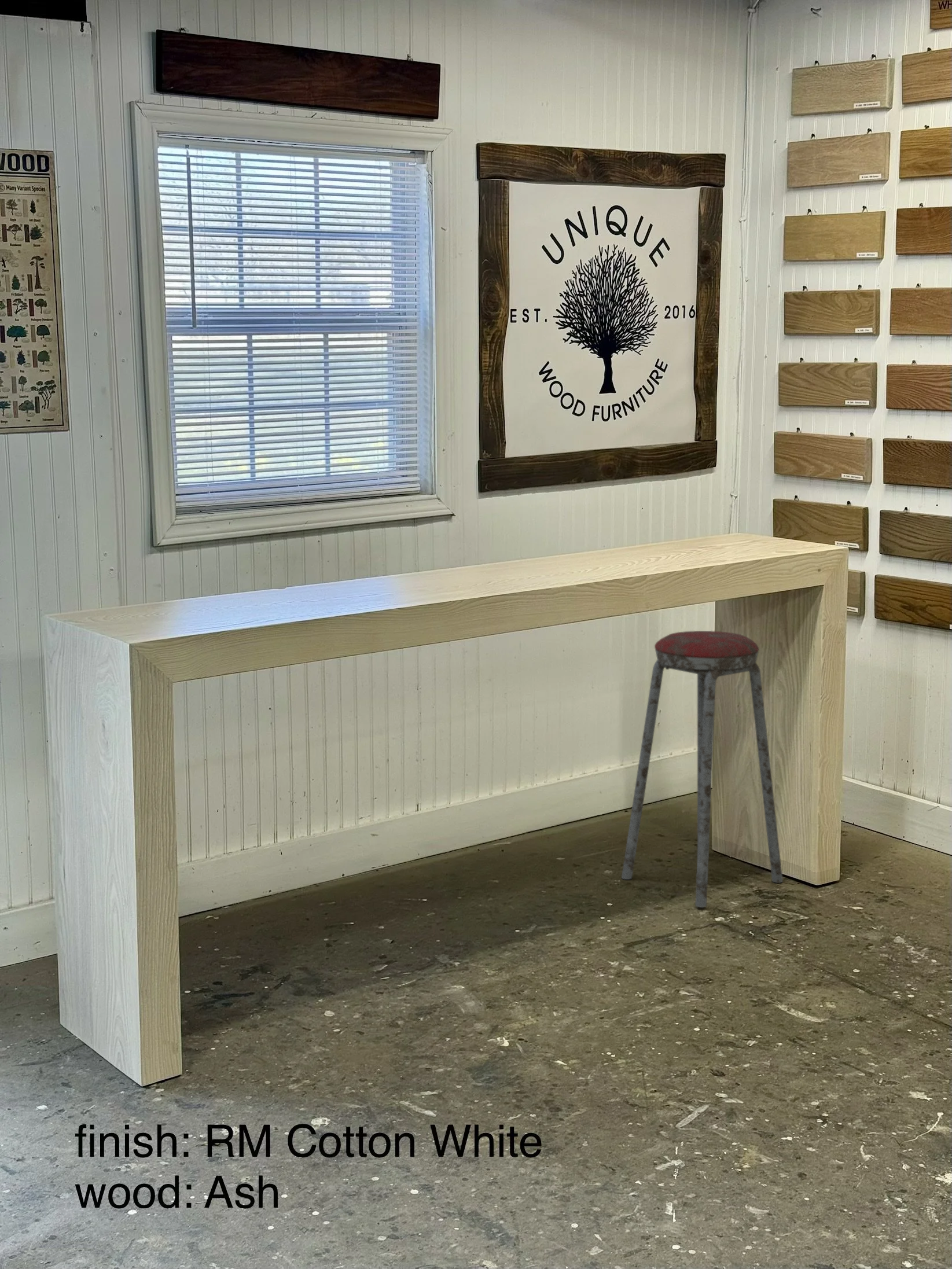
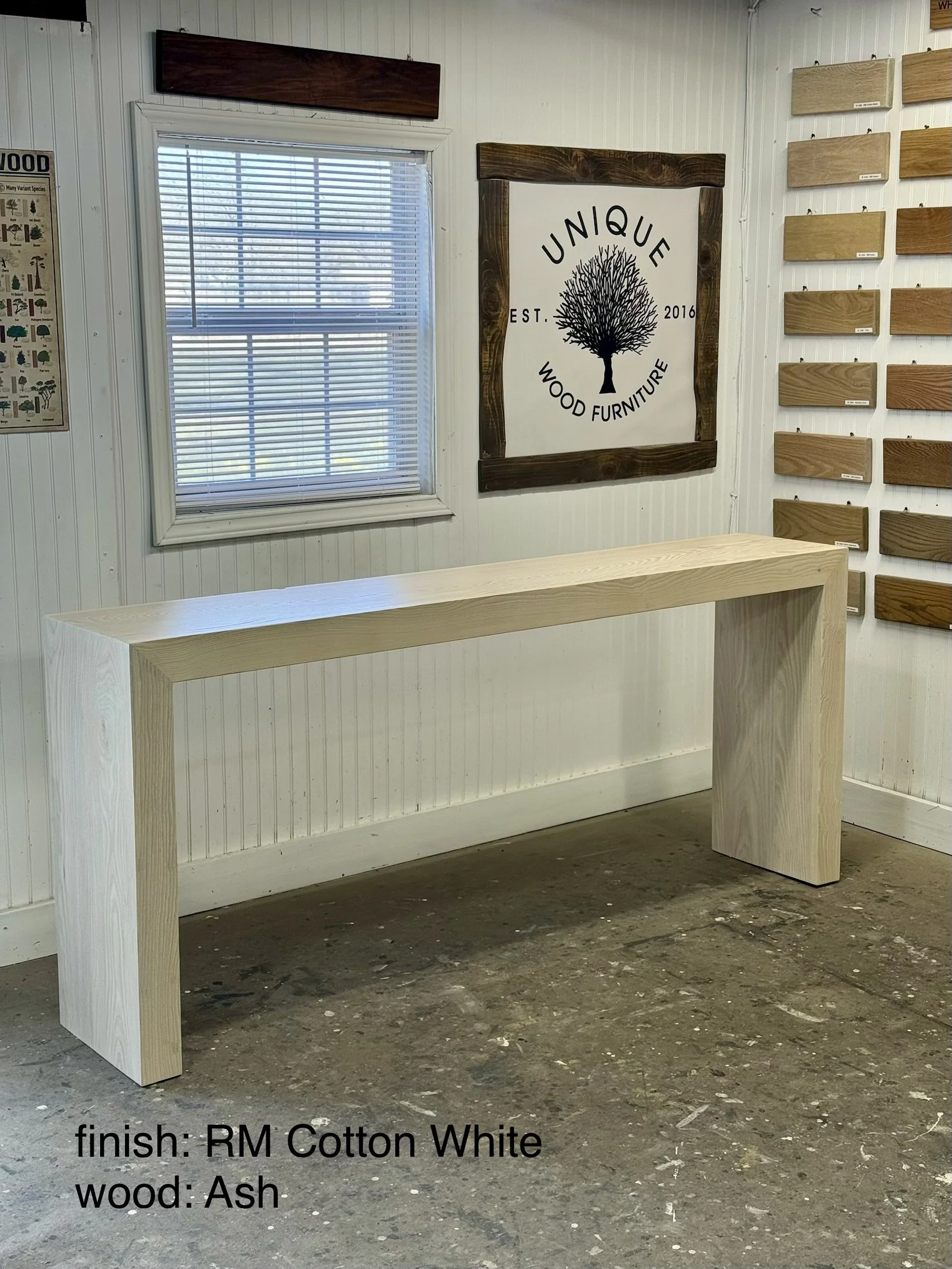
- music stool (704, 759)
